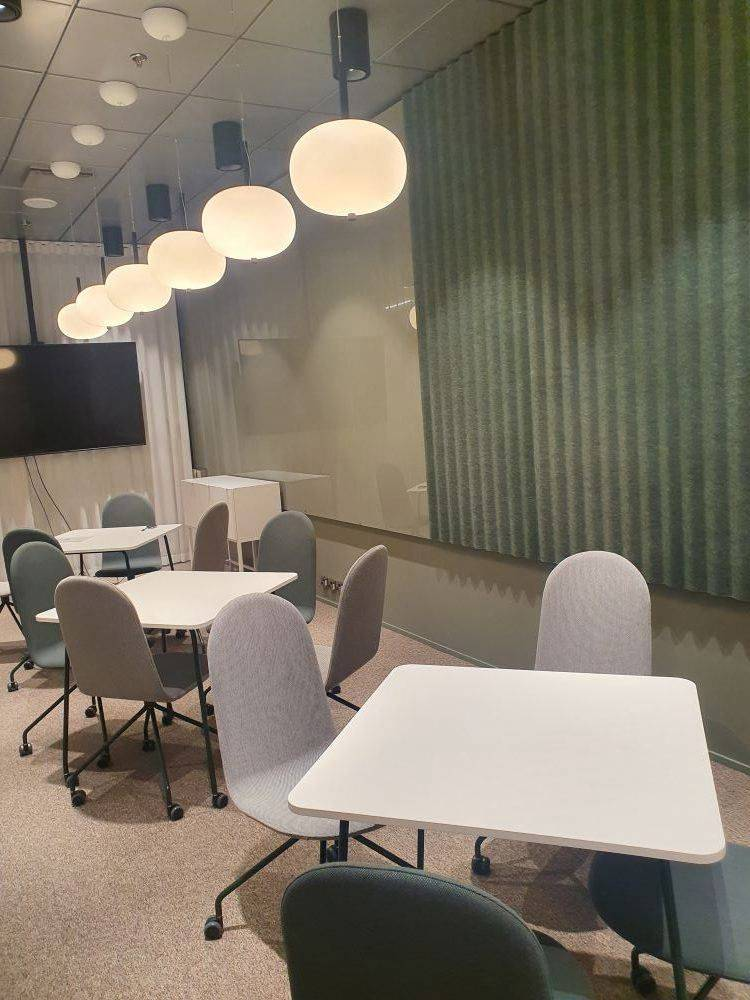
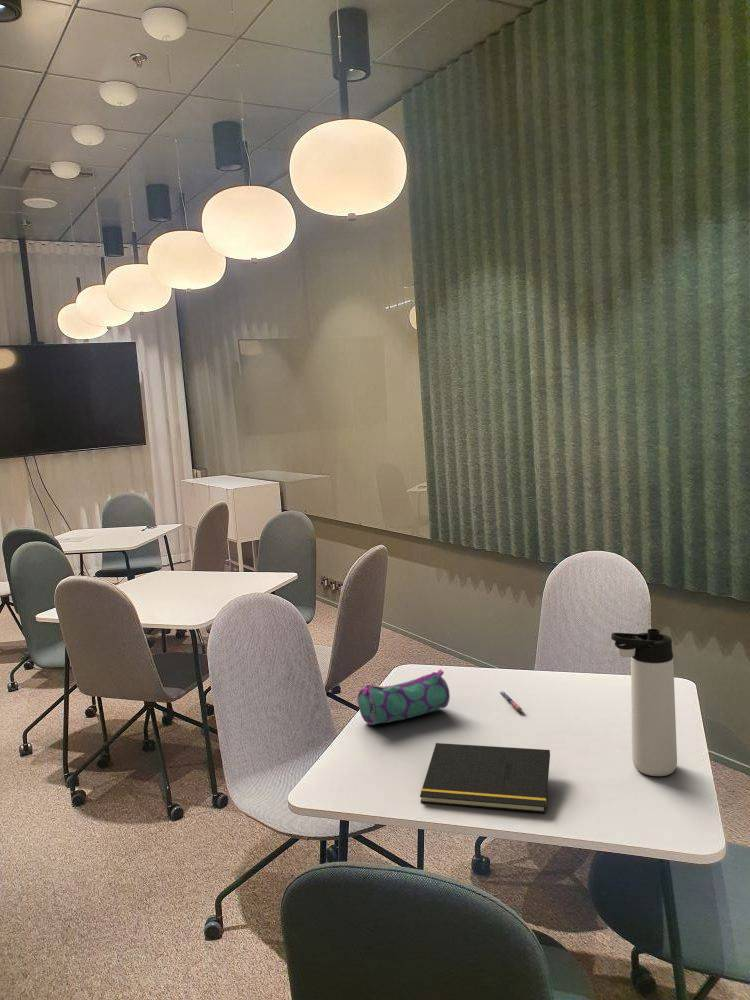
+ pencil case (404, 697)
+ notepad (486, 775)
+ thermos bottle (643, 701)
+ pen (510, 699)
